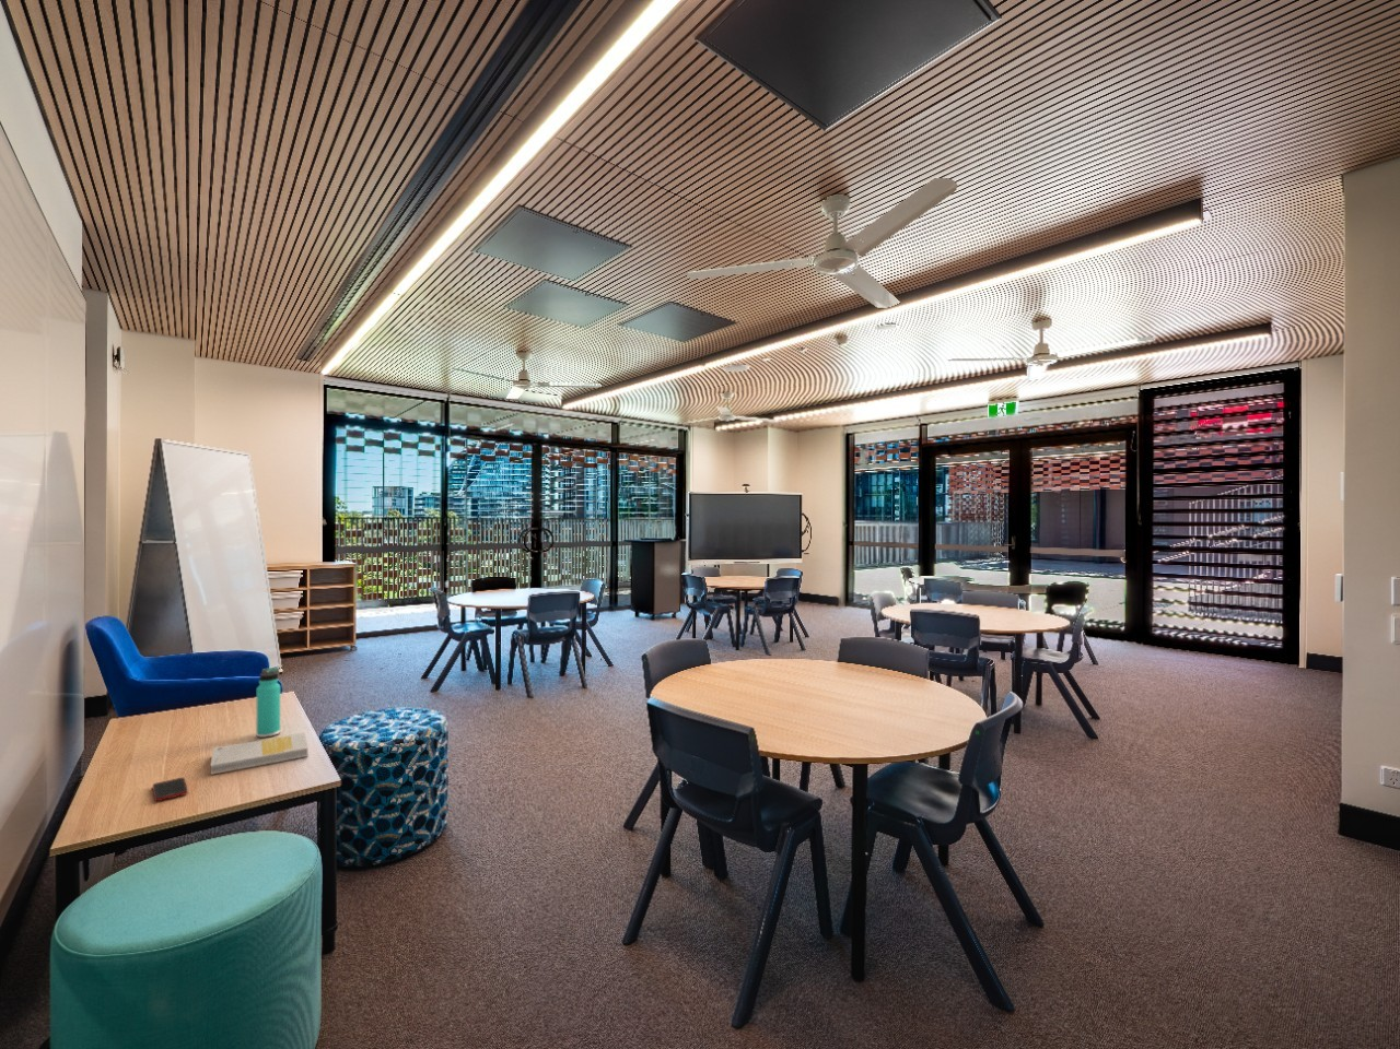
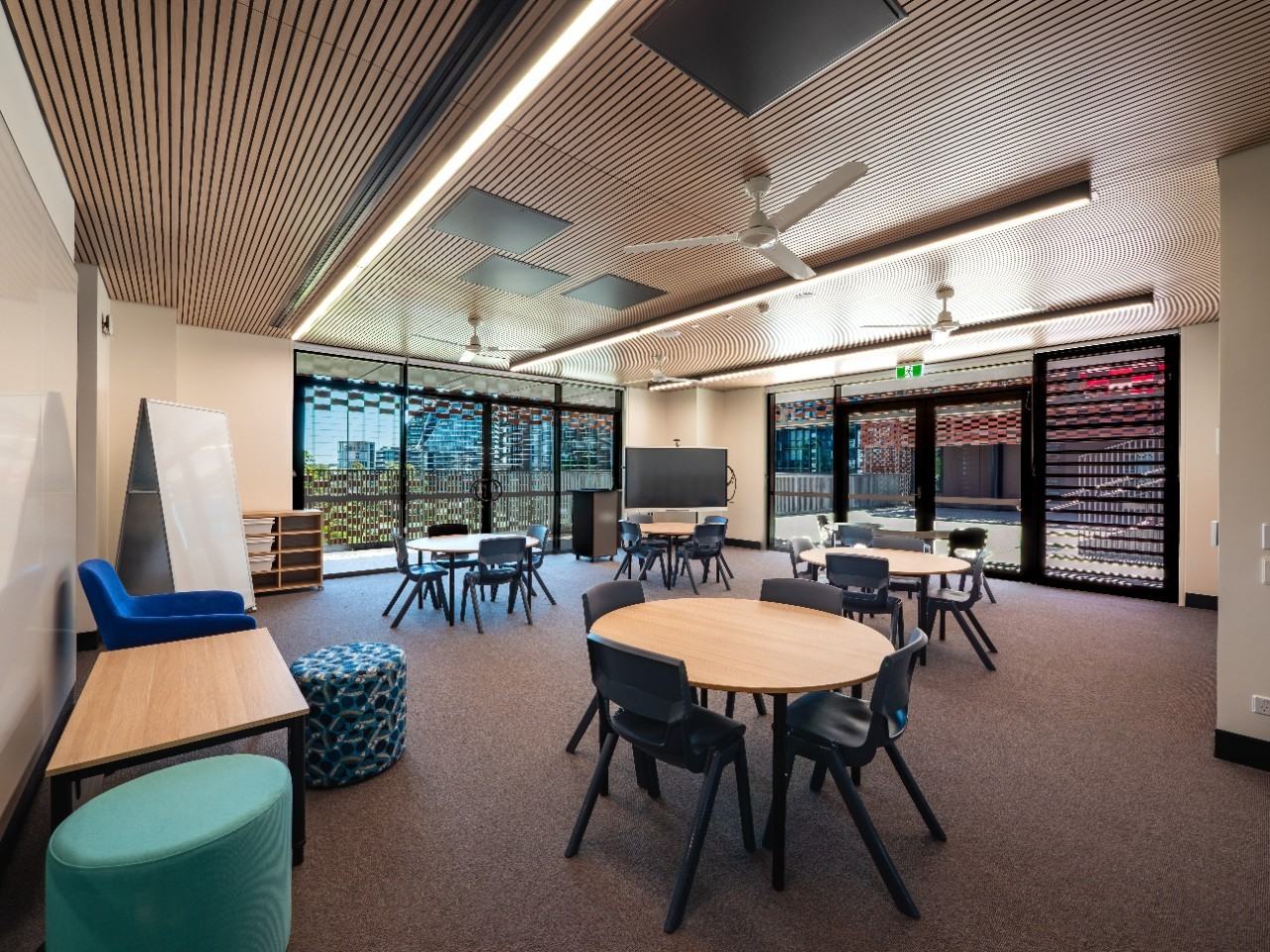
- cell phone (170, 789)
- thermos bottle (268, 701)
- book (260, 751)
